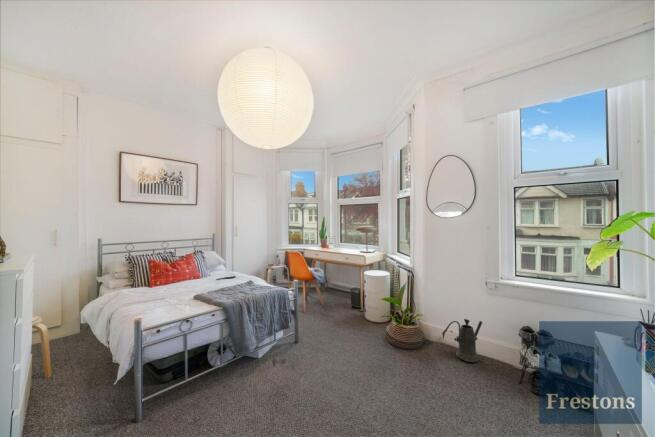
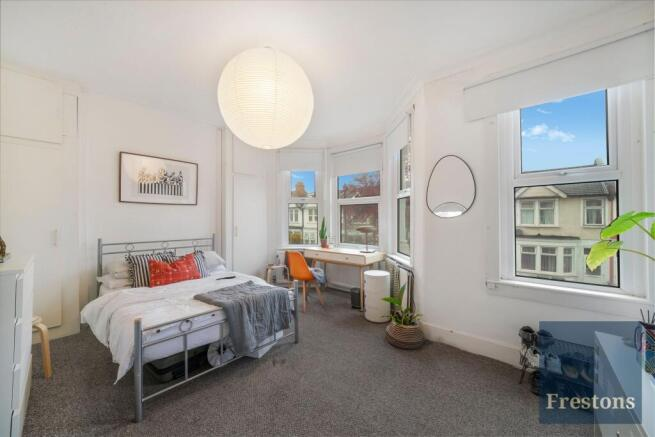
- watering can (462, 338)
